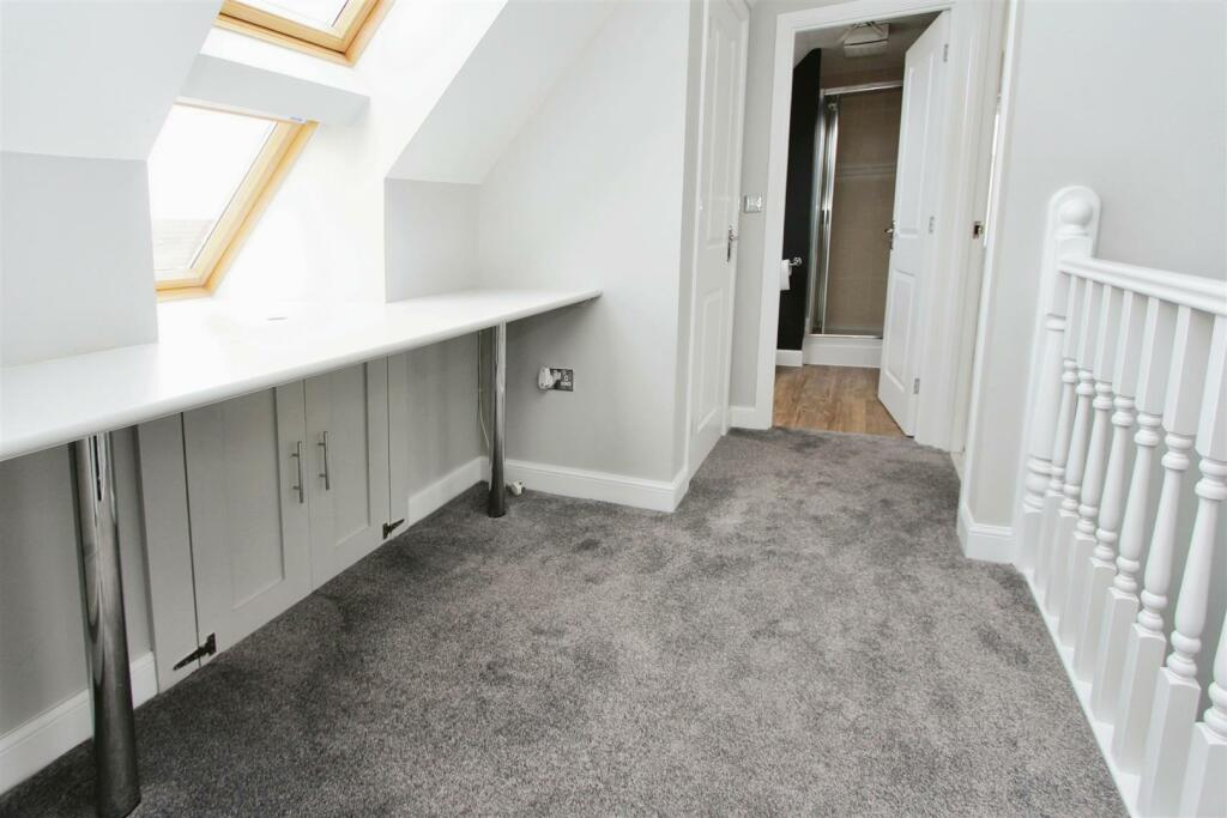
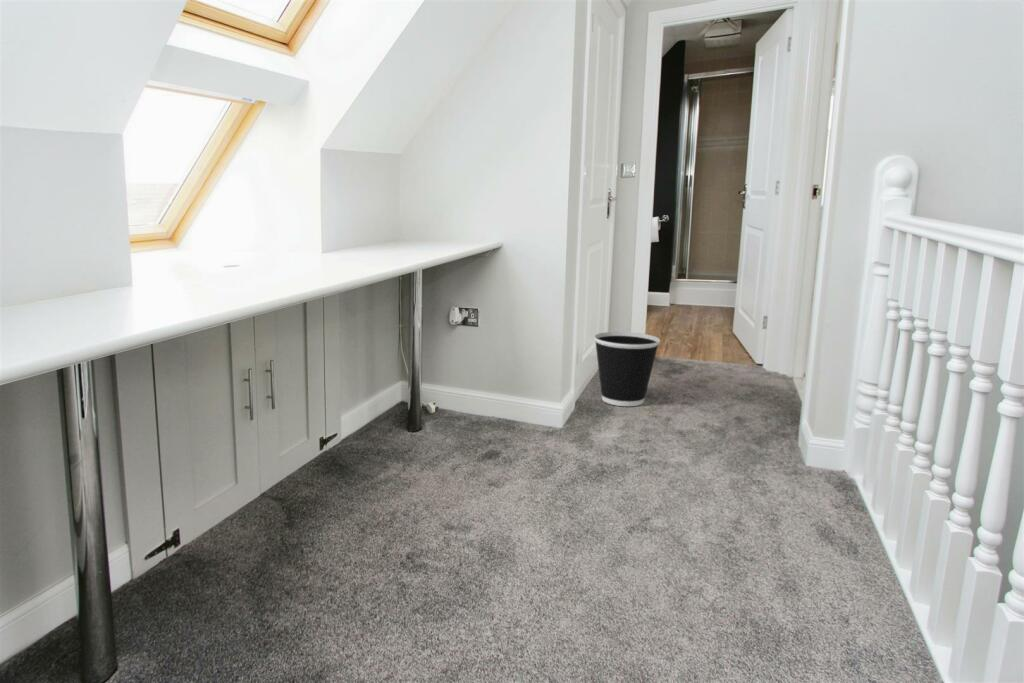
+ wastebasket (624, 369)
